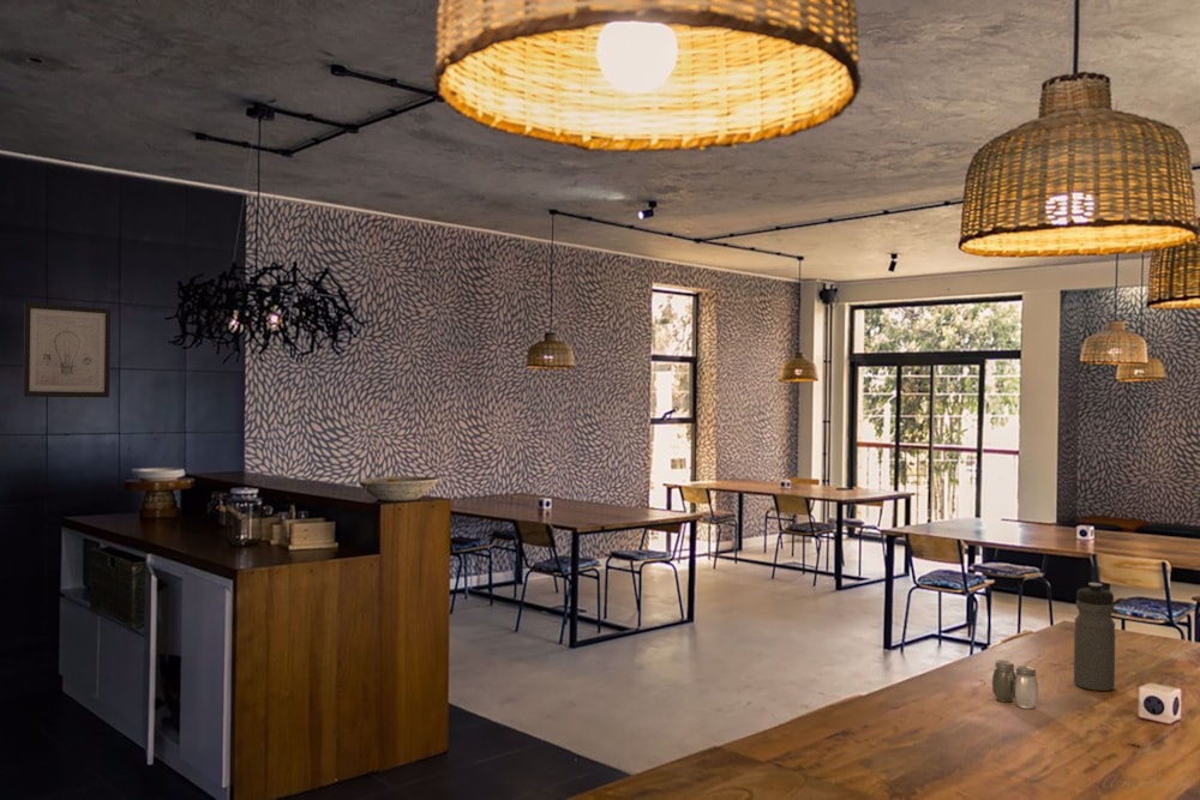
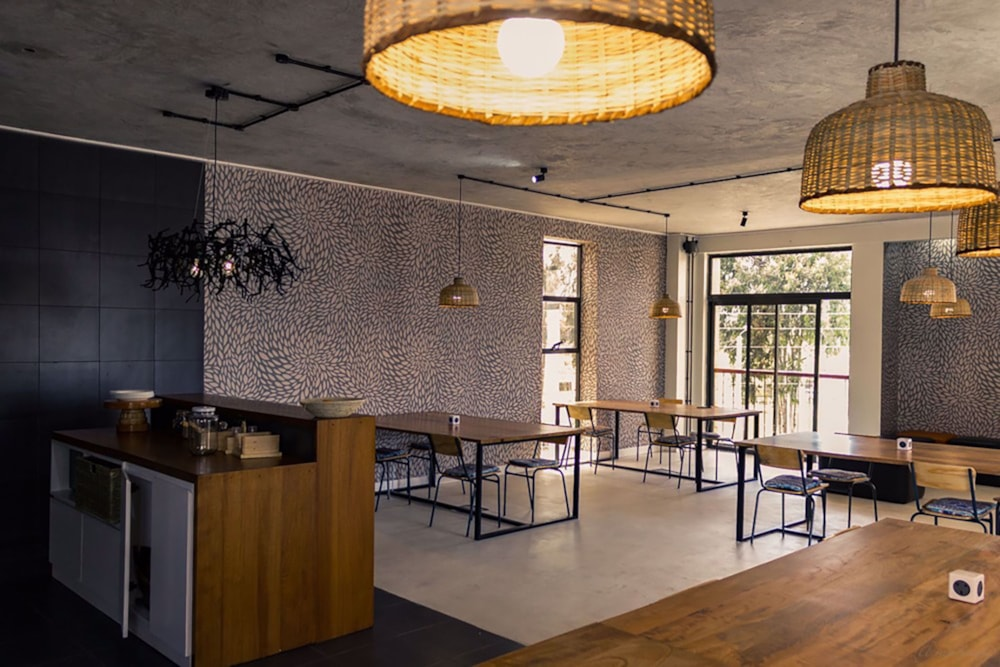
- water bottle (1094, 634)
- wall art (67, 351)
- salt and pepper shaker (1014, 682)
